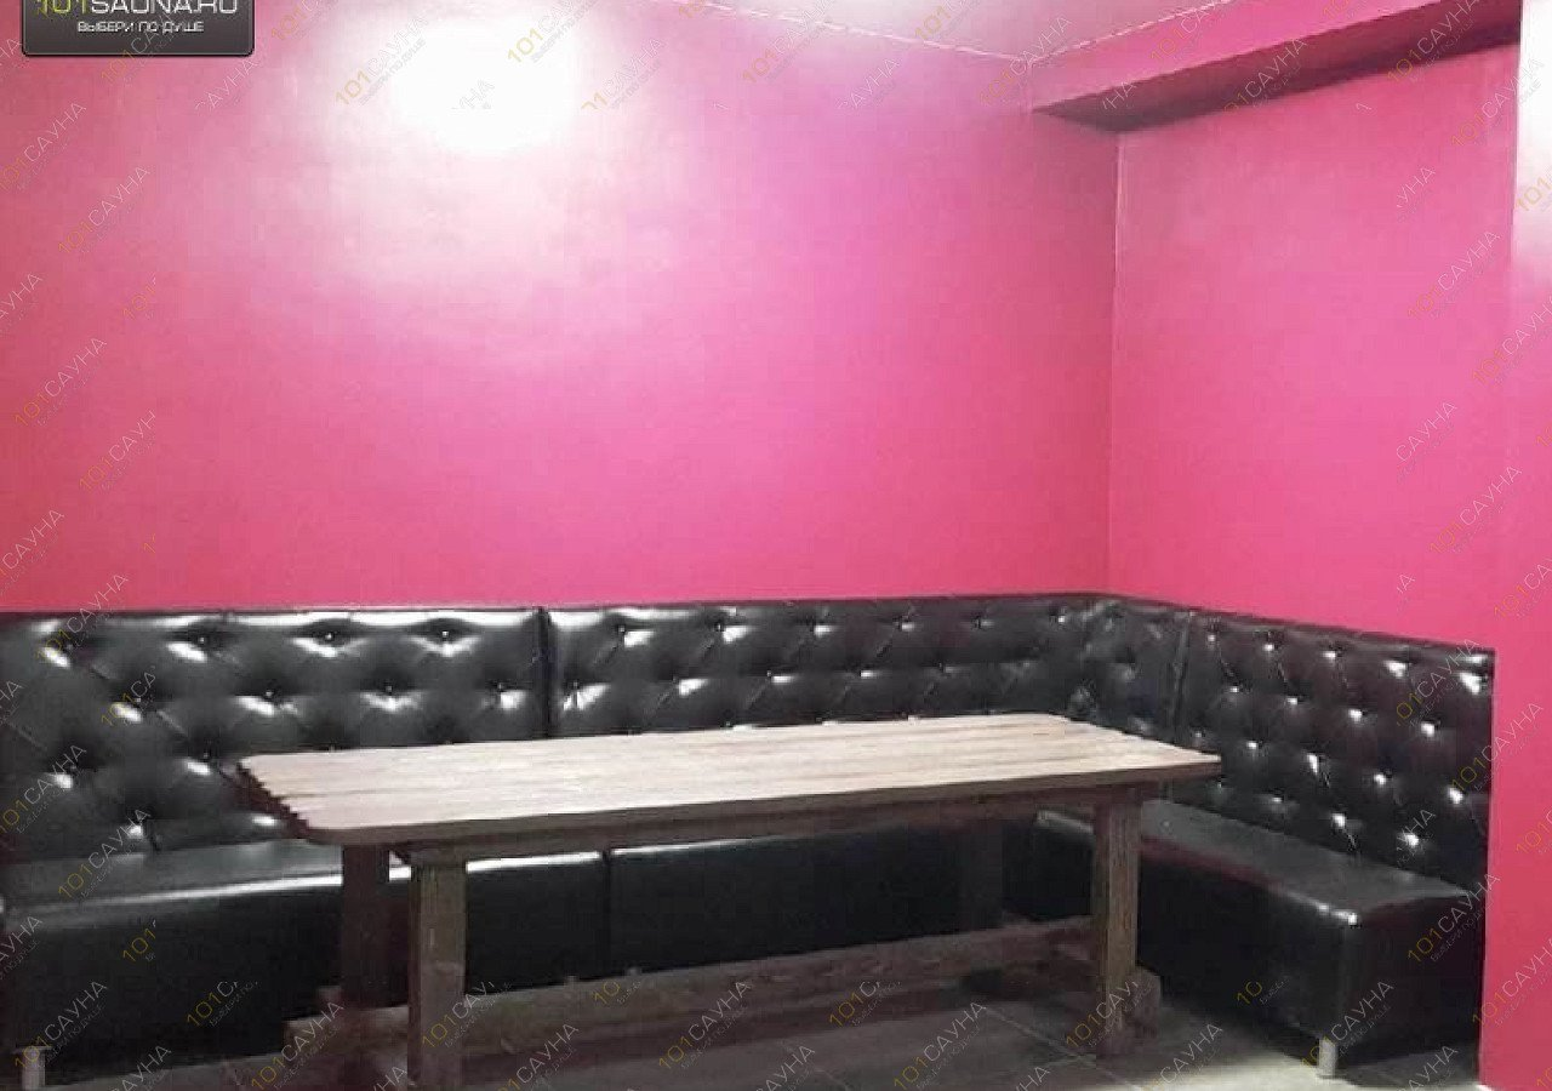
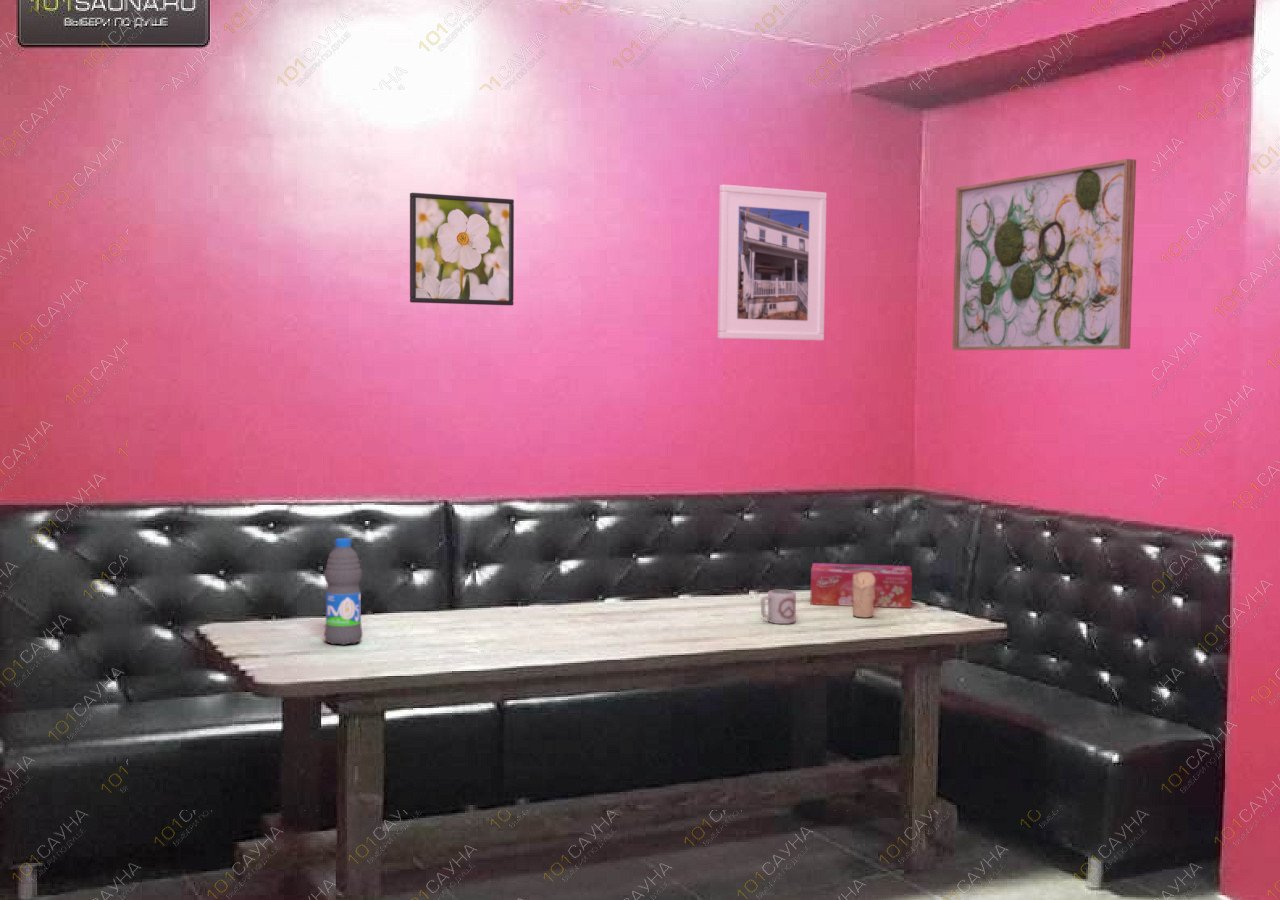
+ cup (777, 606)
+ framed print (462, 250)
+ tissue box (852, 585)
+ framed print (772, 264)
+ water bottle (343, 590)
+ candle (862, 594)
+ wall art (1034, 262)
